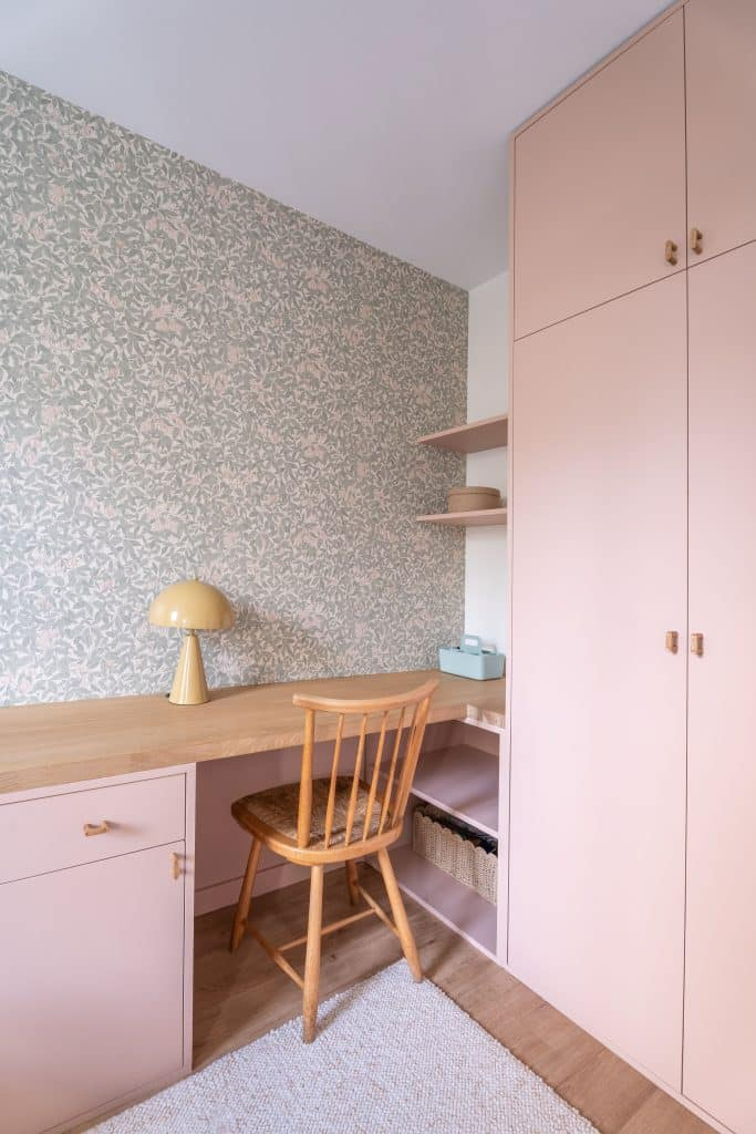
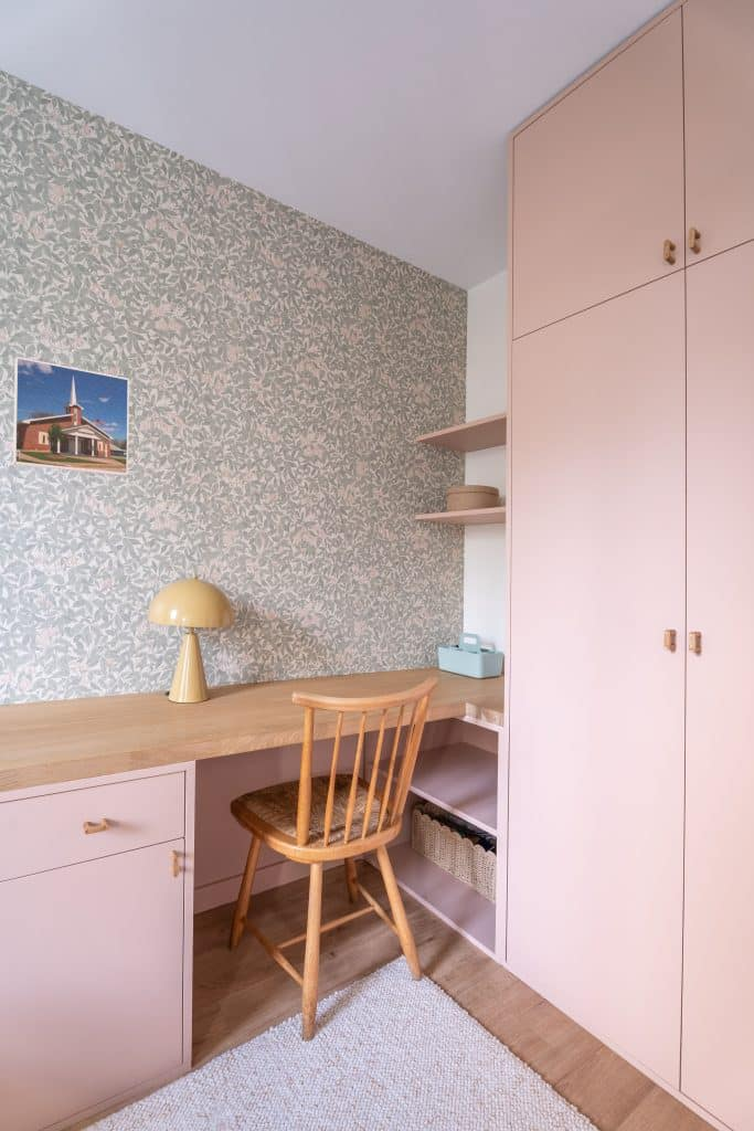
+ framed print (73, 419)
